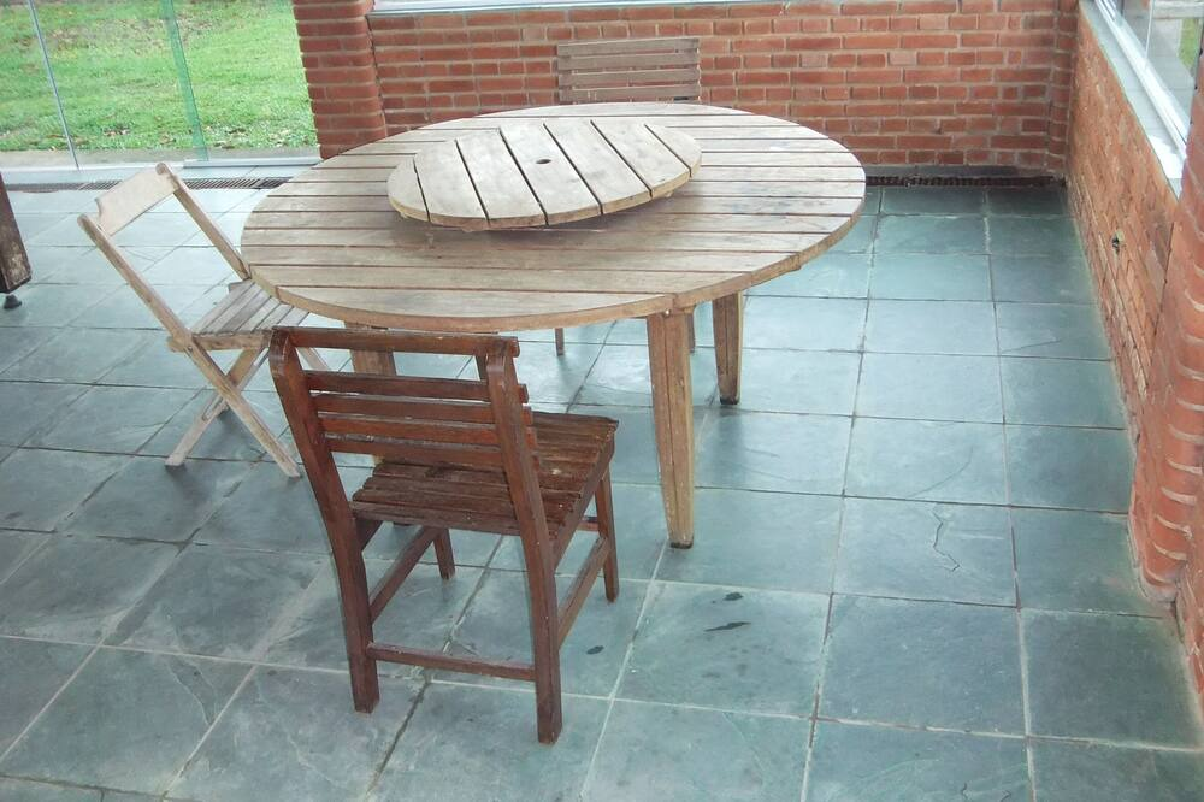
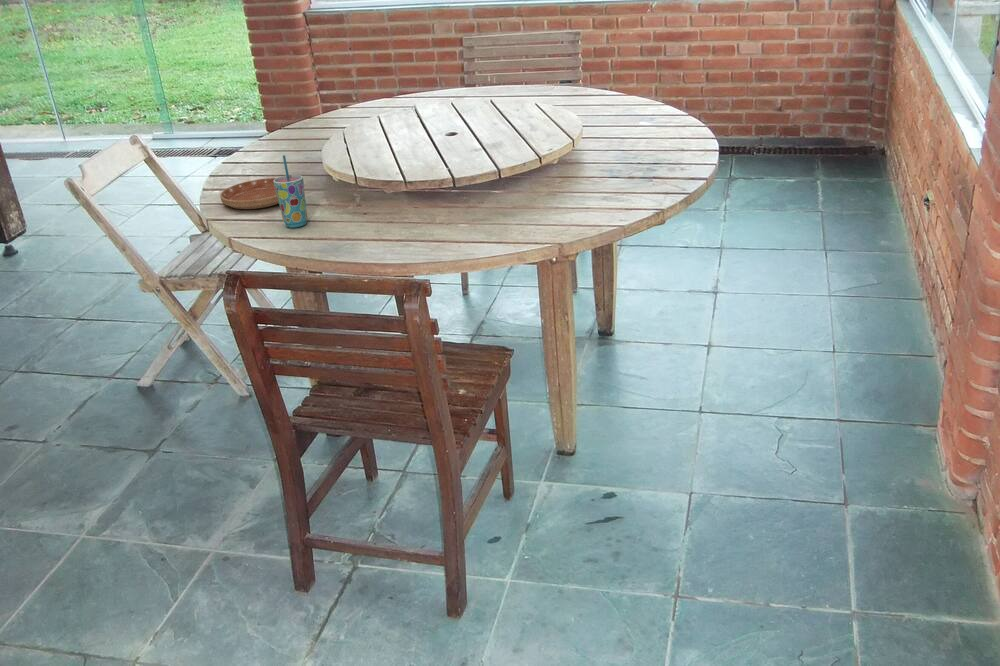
+ cup (290, 190)
+ saucer (259, 194)
